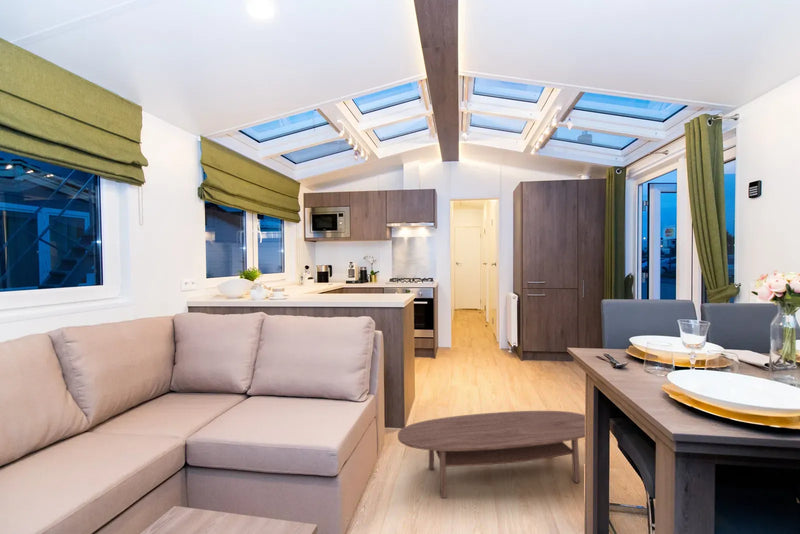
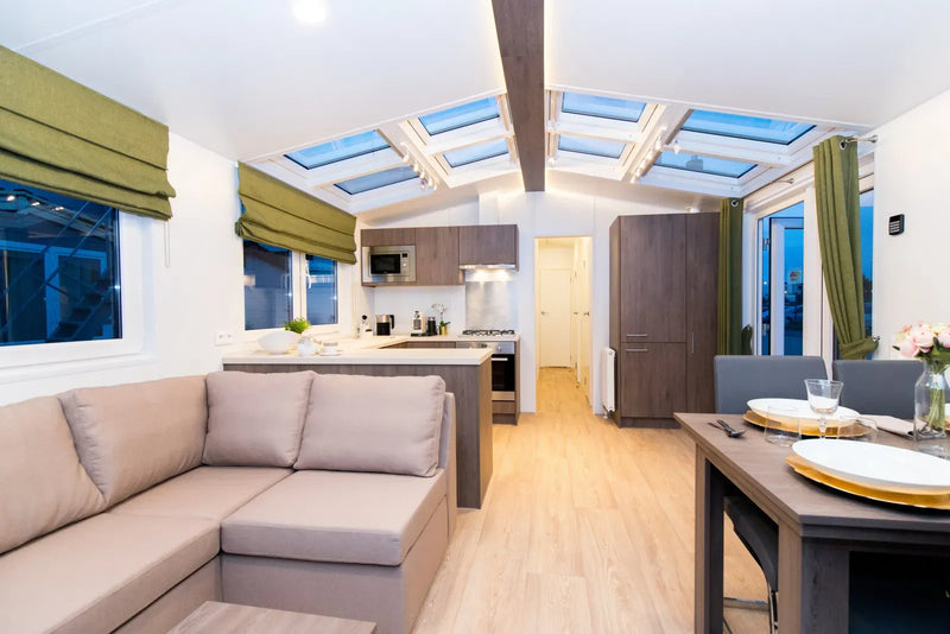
- coffee table (501, 451)
